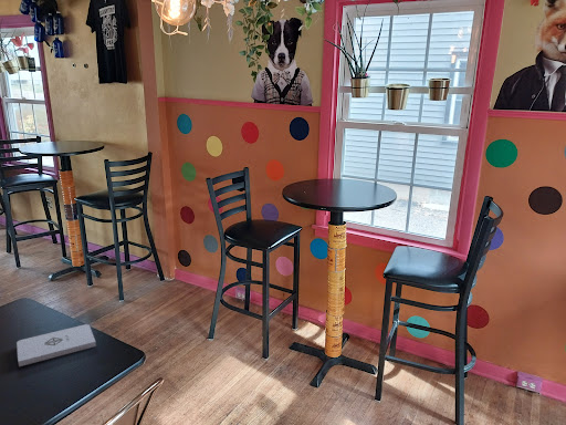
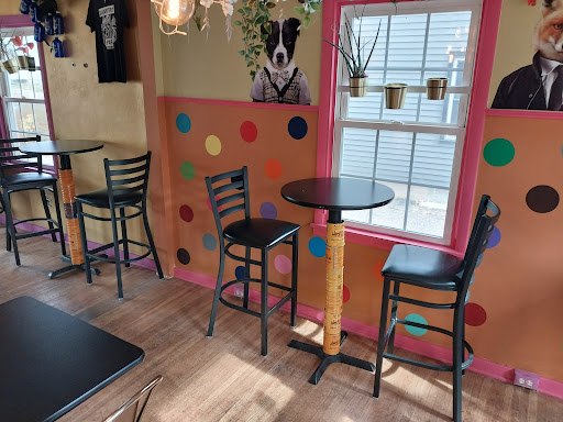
- notepad (56, 343)
